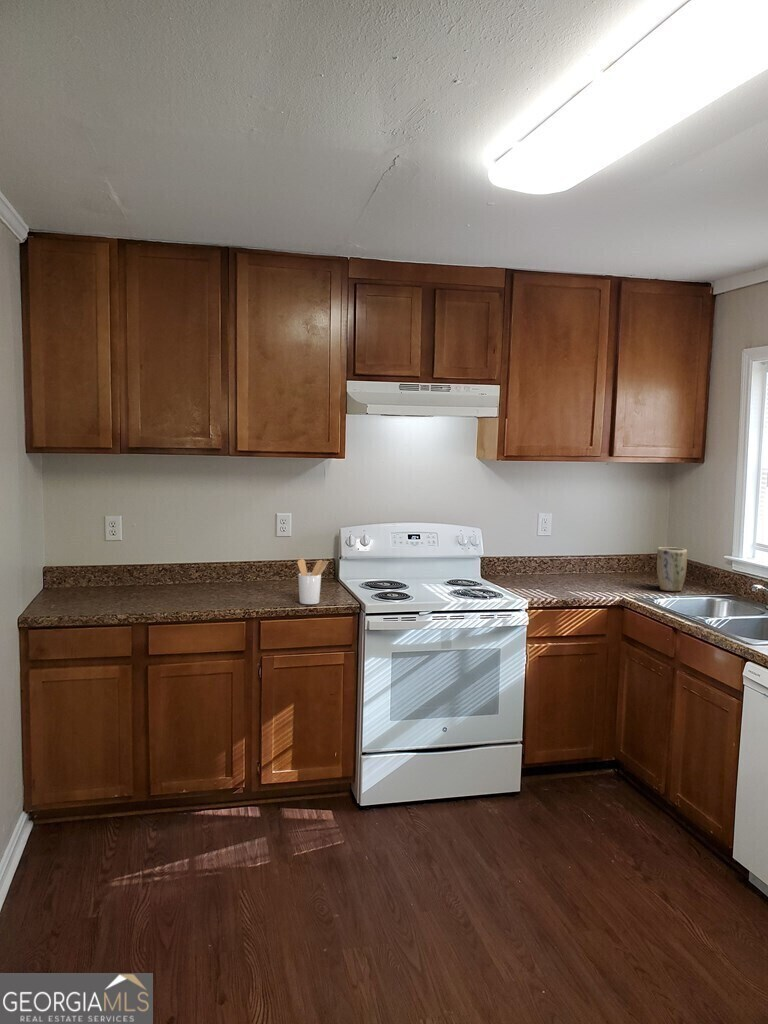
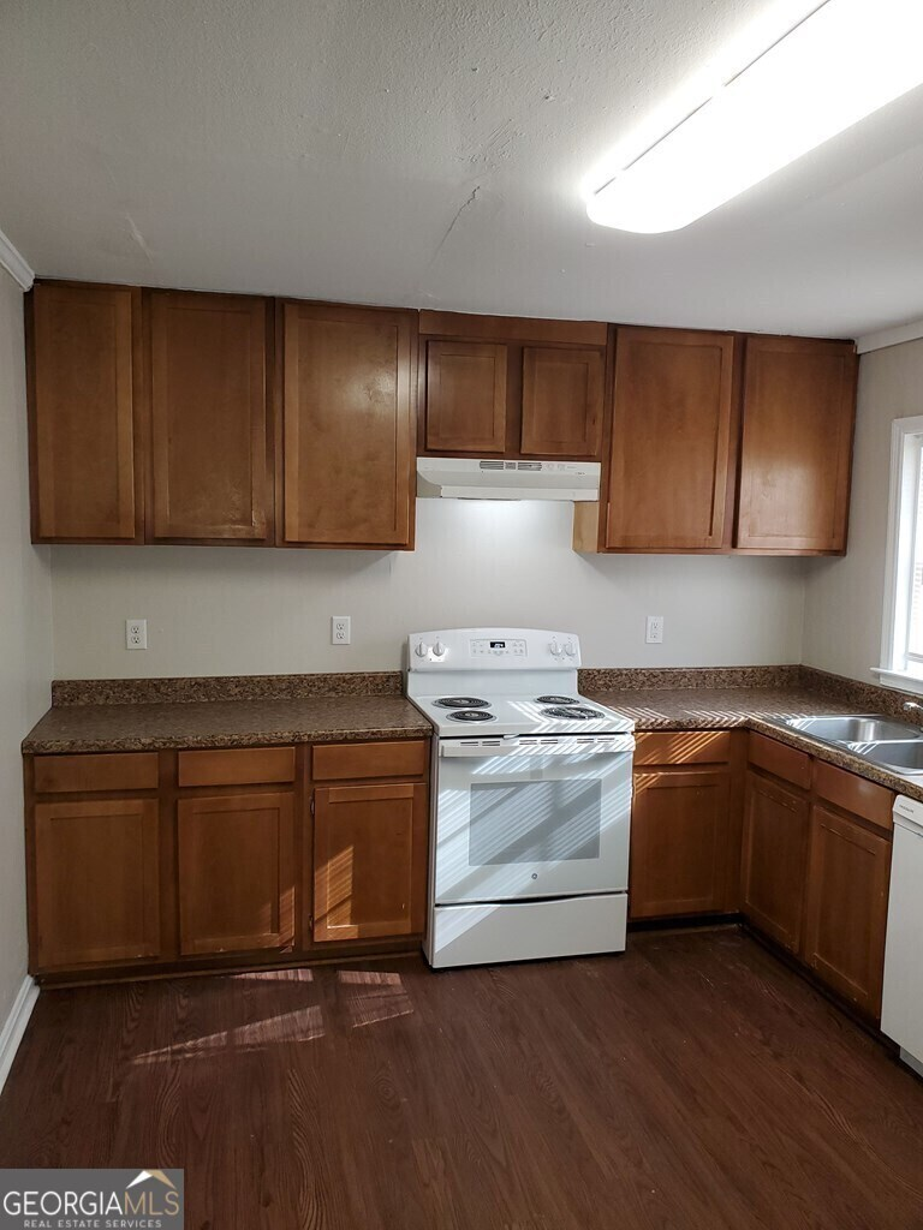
- plant pot (671, 569)
- utensil holder (313, 580)
